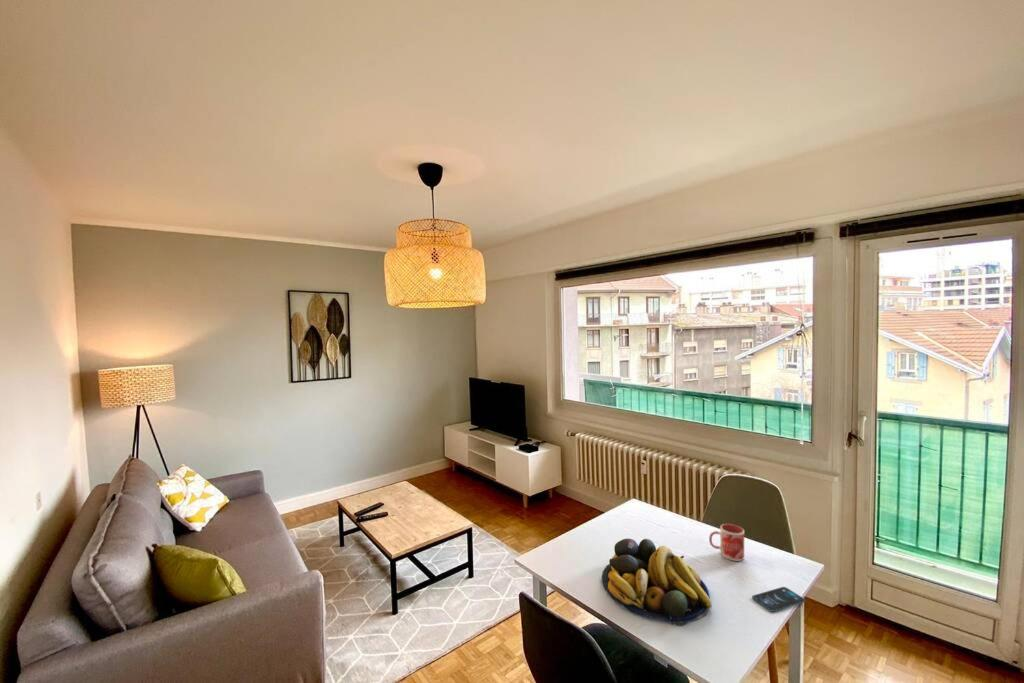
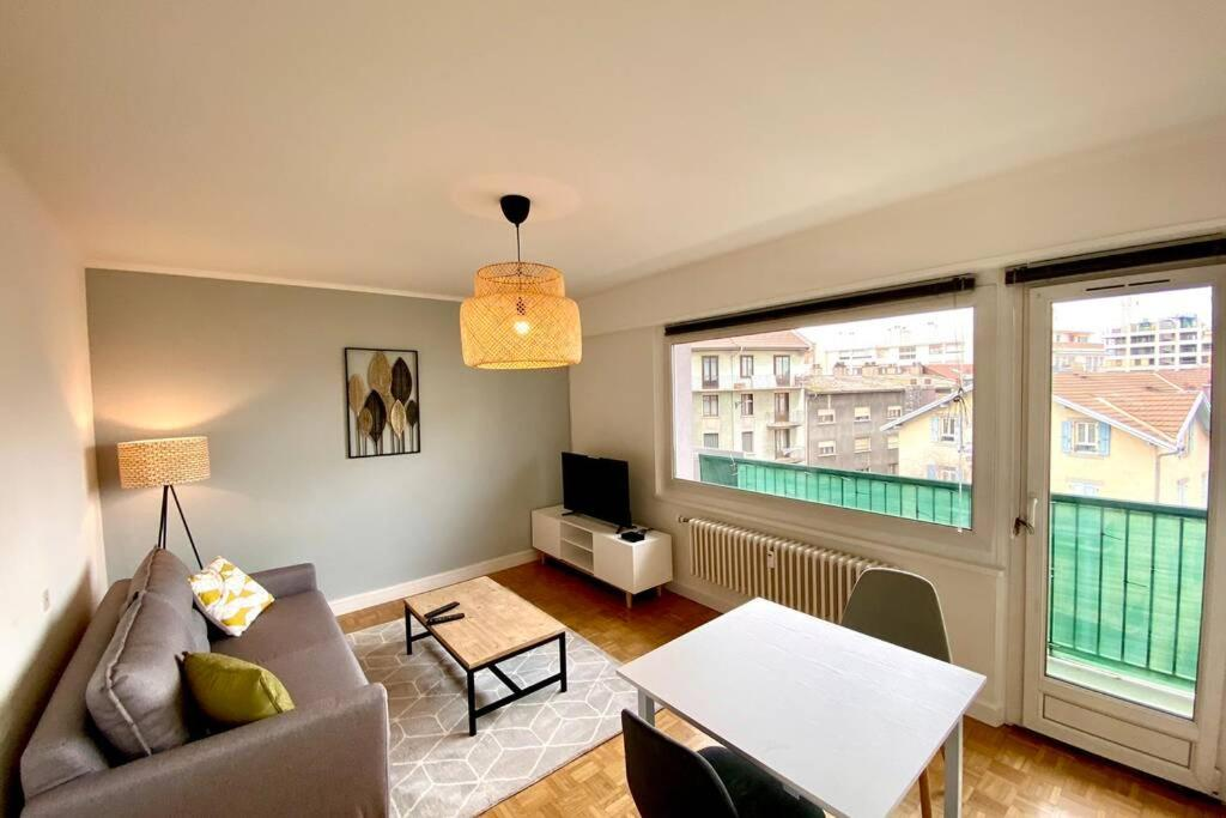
- fruit bowl (654, 568)
- smartphone (778, 598)
- mug (726, 540)
